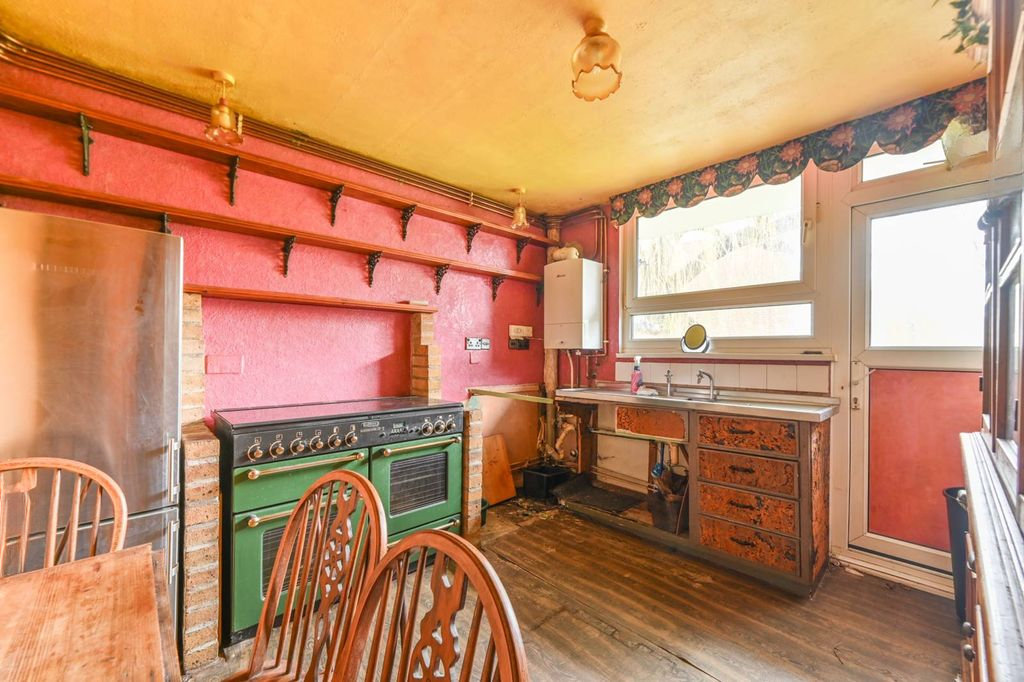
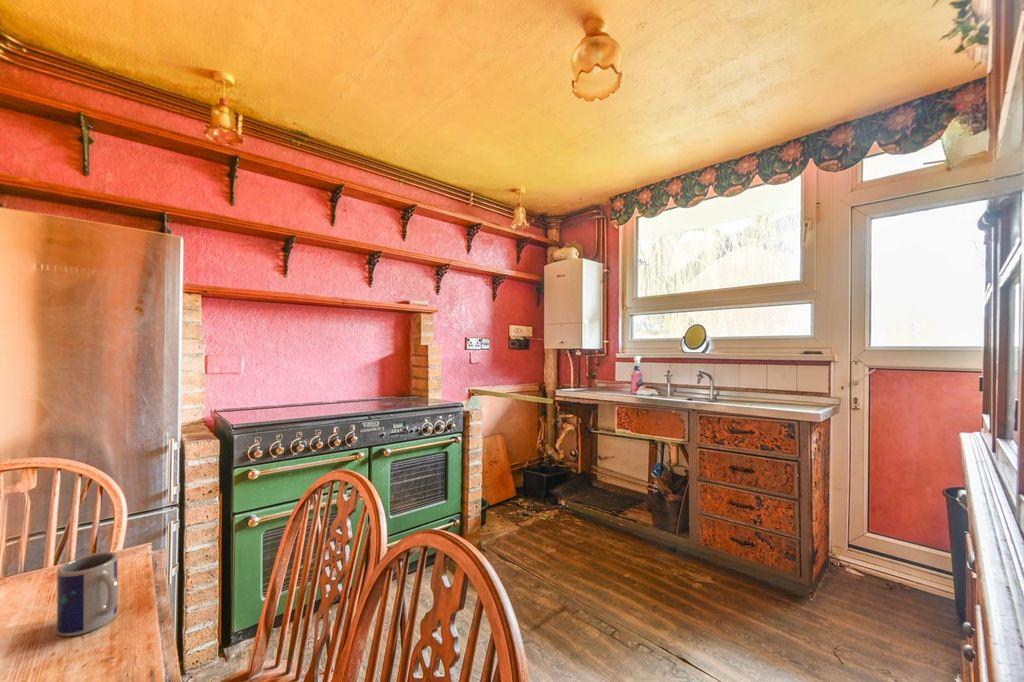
+ mug (94, 594)
